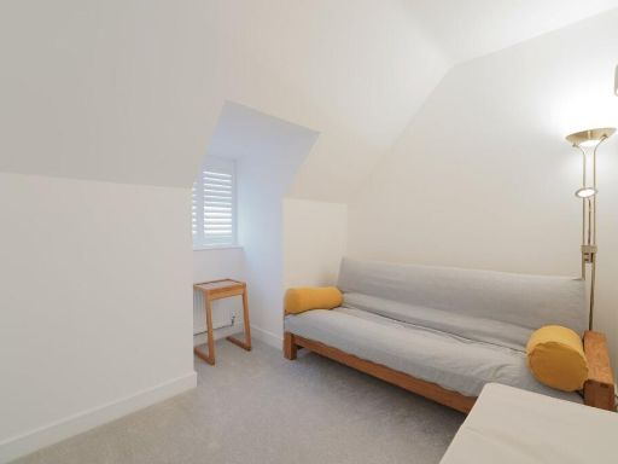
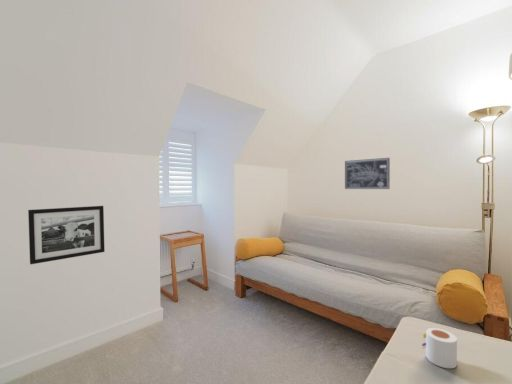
+ mug (442, 345)
+ wall art (366, 174)
+ picture frame (69, 232)
